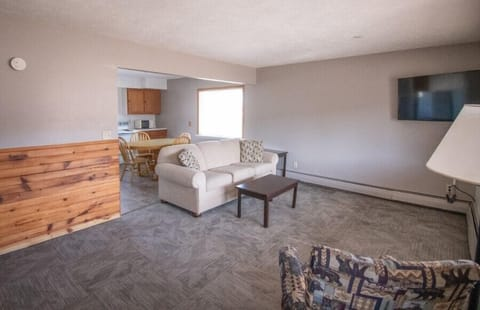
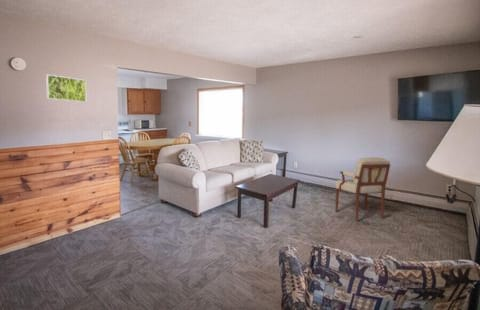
+ armchair (361, 185)
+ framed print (67, 89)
